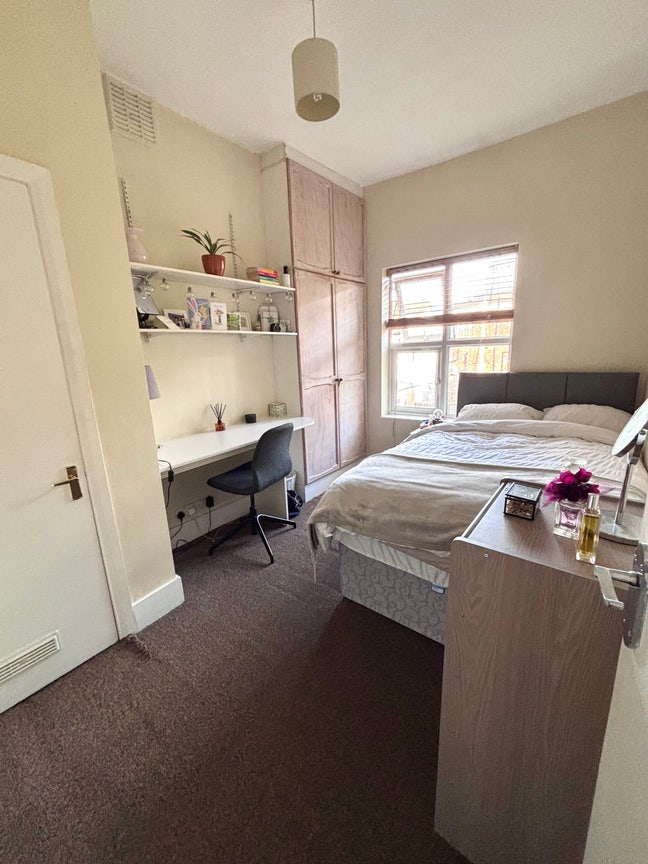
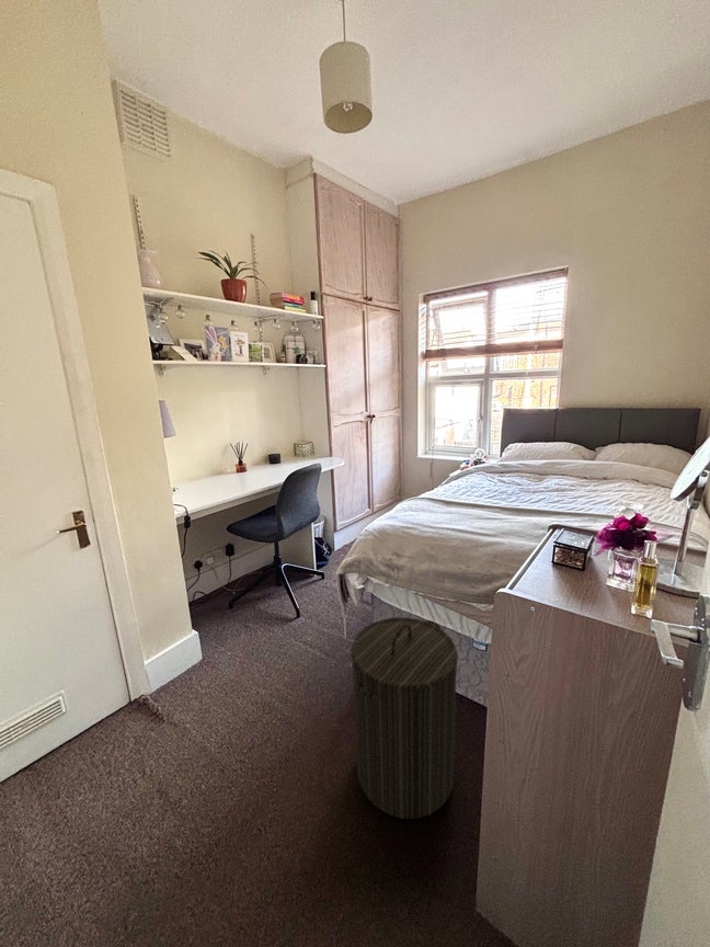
+ laundry hamper (403, 700)
